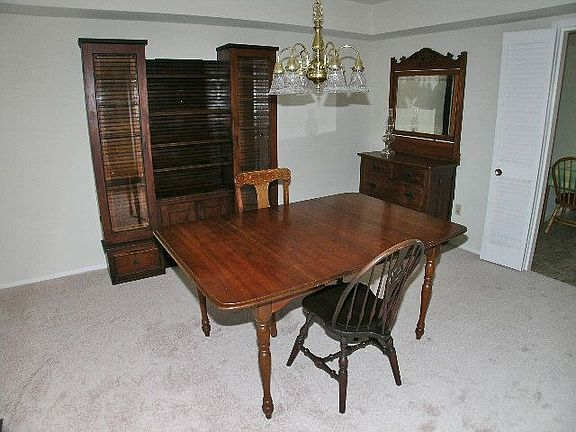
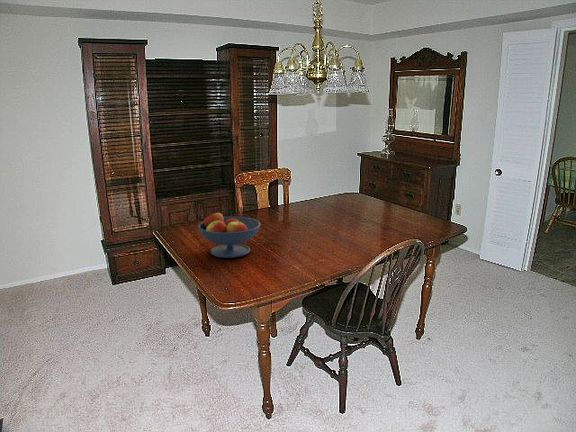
+ fruit bowl (229, 233)
